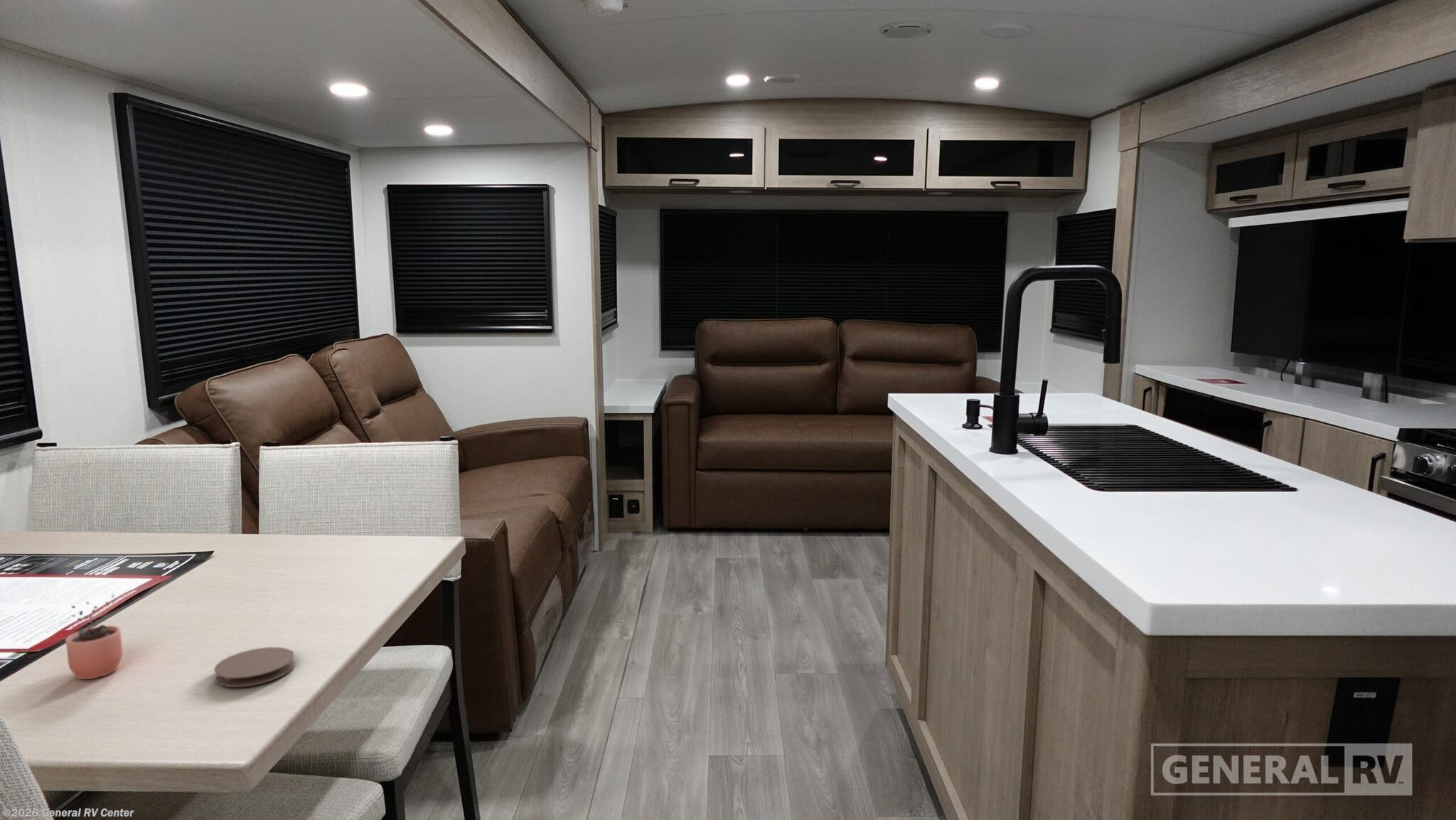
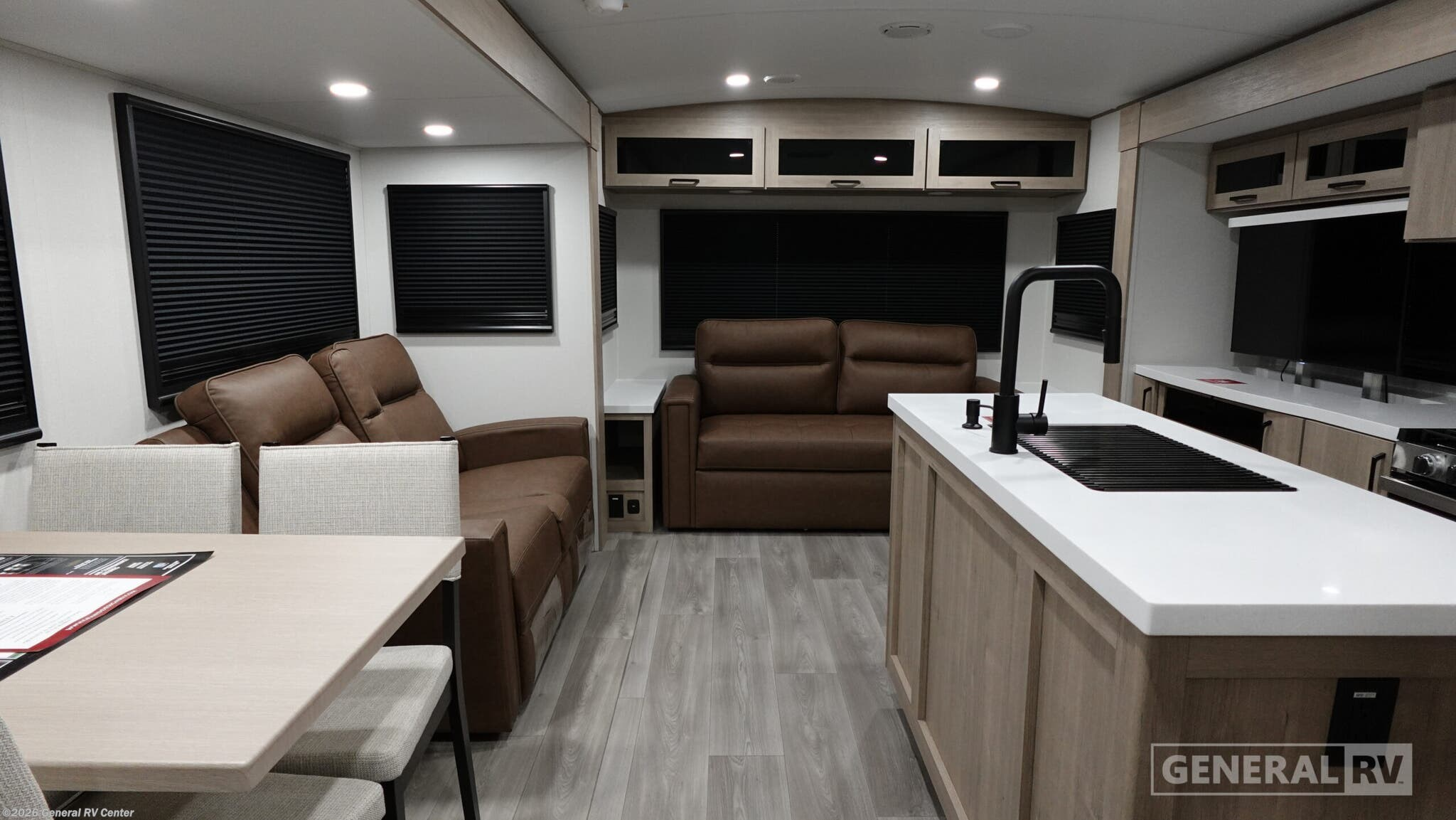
- coaster (255, 666)
- cocoa (95, 632)
